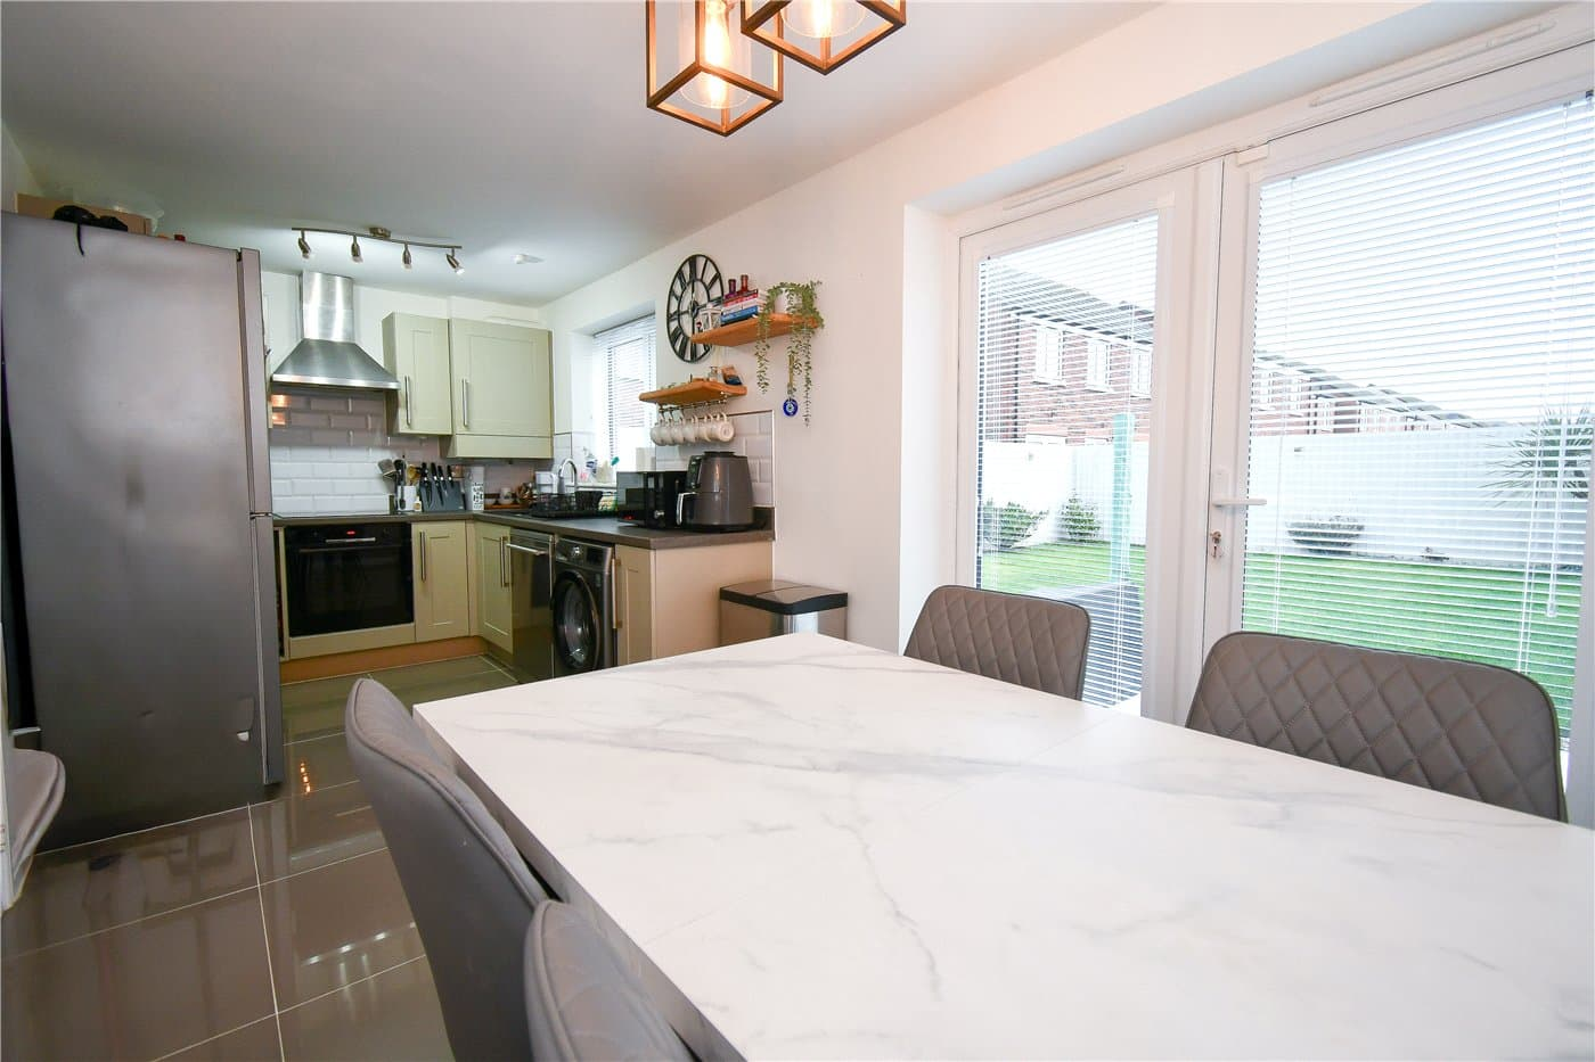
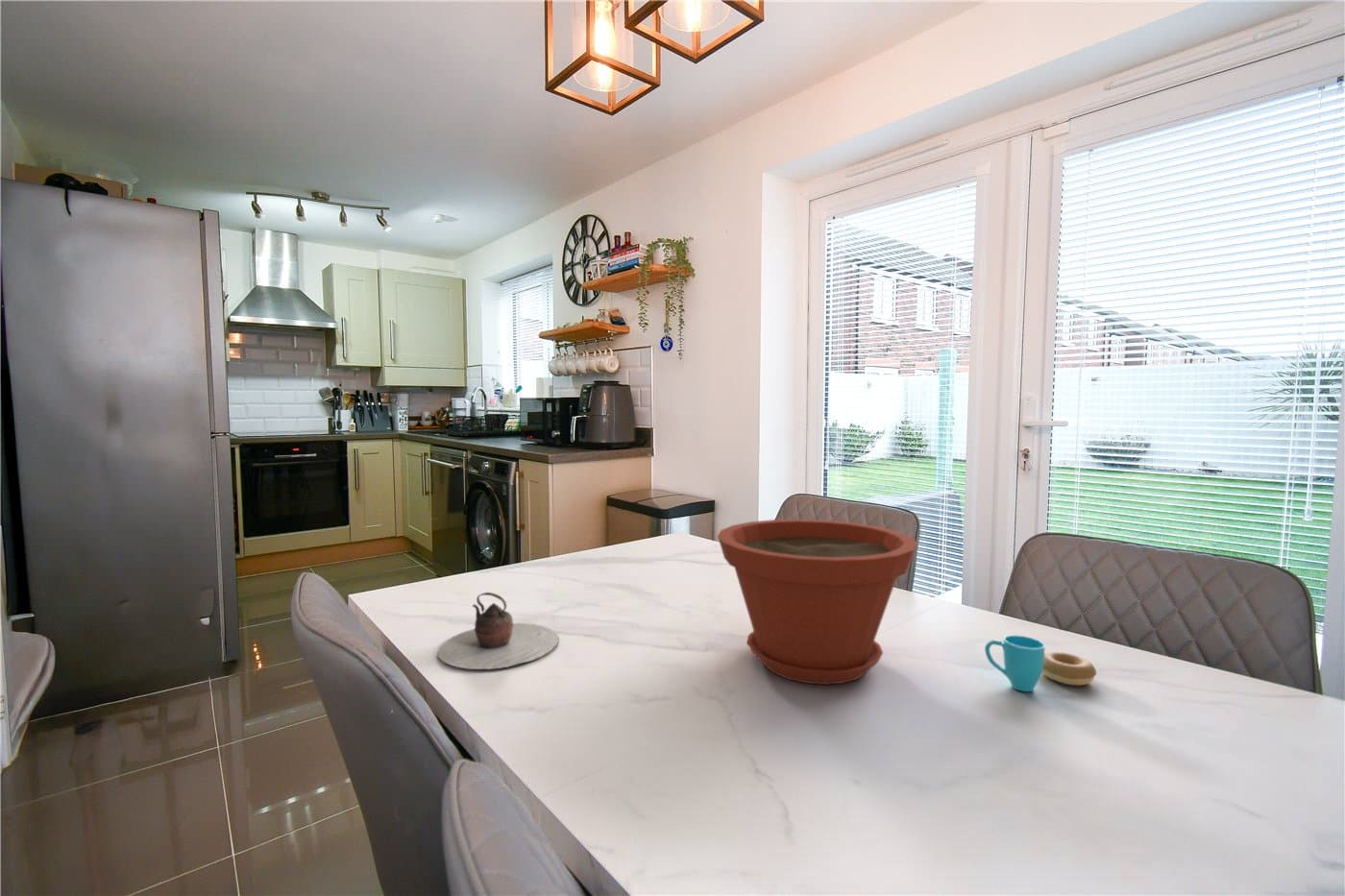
+ cup (1039, 658)
+ teapot (499, 618)
+ plant pot (813, 599)
